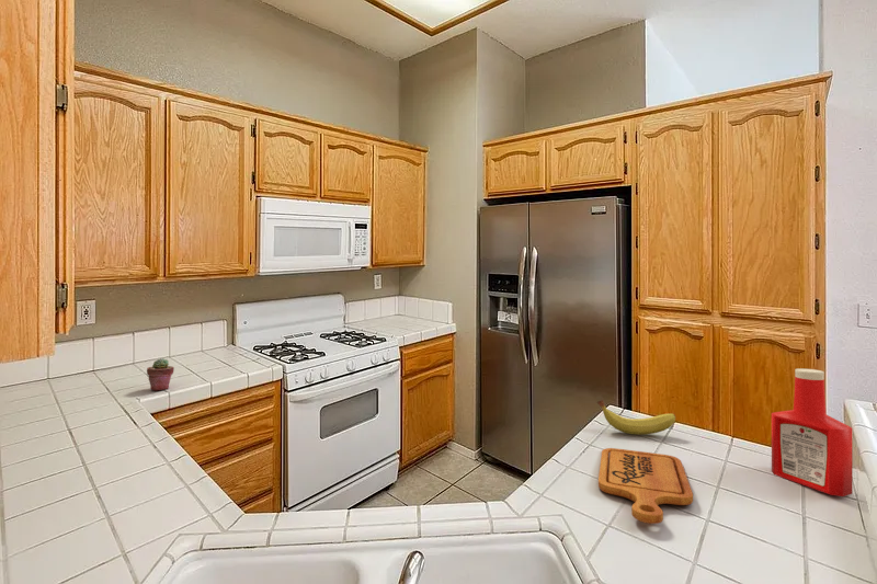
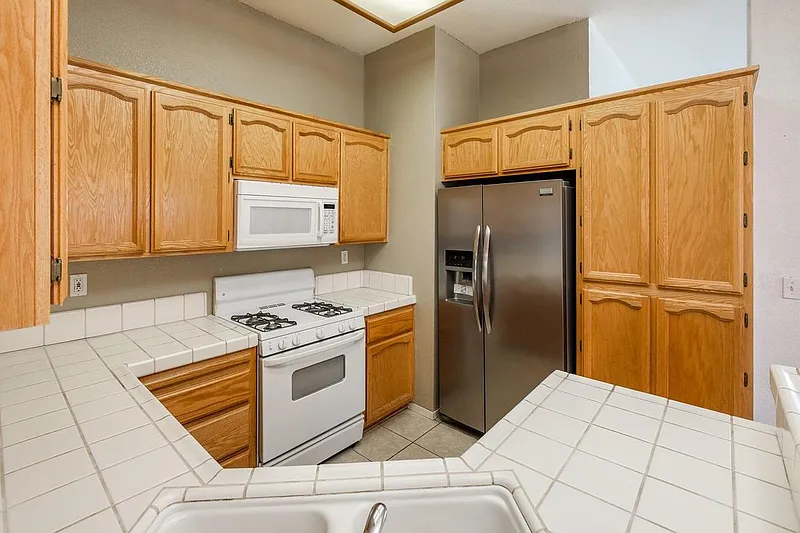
- fruit (636, 419)
- potted succulent (160, 374)
- cutting board (642, 481)
- soap bottle (809, 426)
